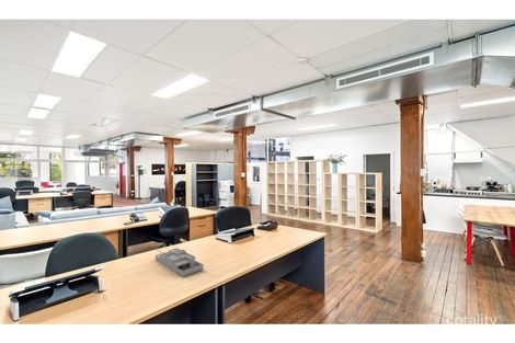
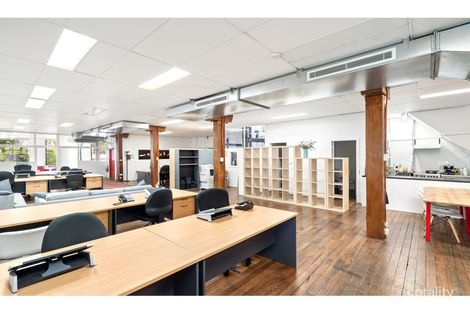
- desk organizer (178, 258)
